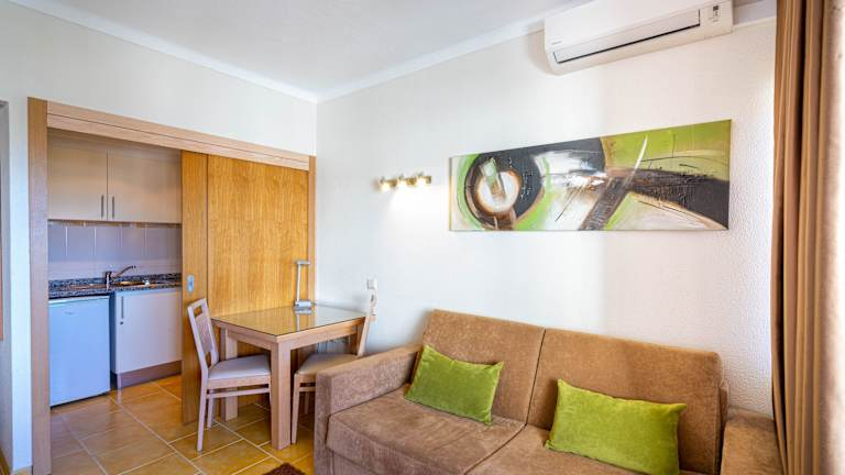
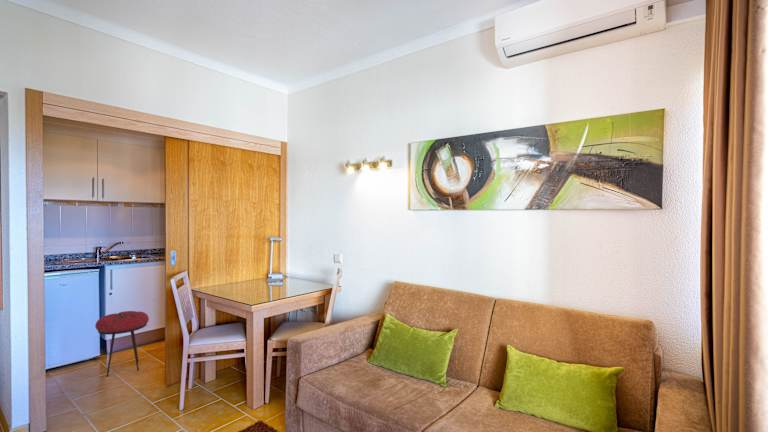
+ stool (120, 333)
